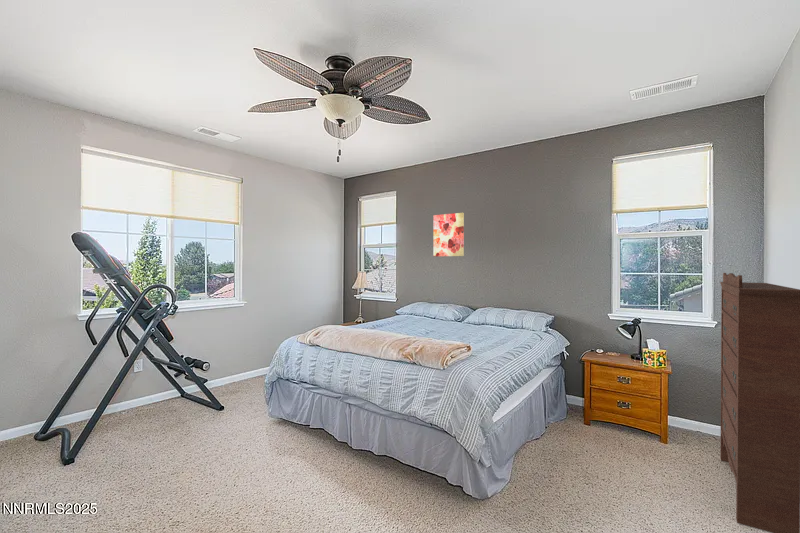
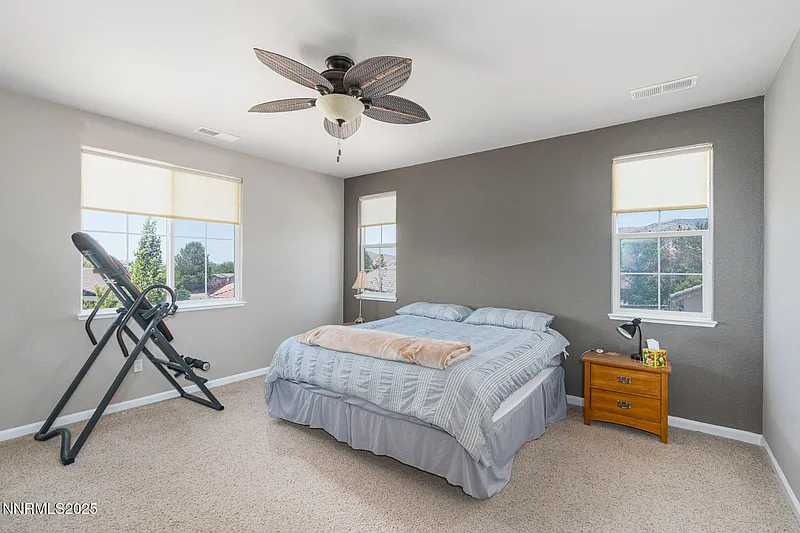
- wall art (448, 235)
- dresser (753, 383)
